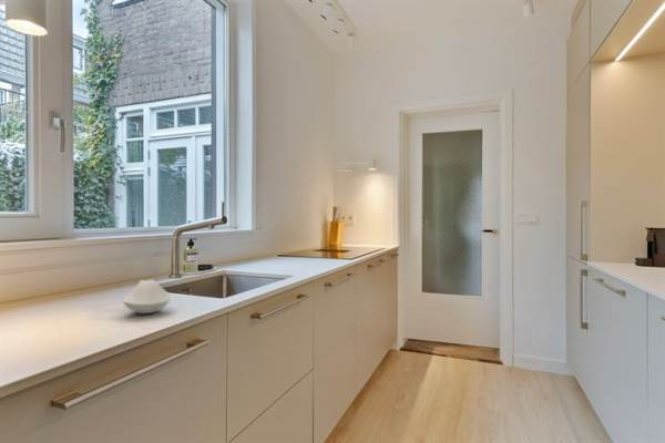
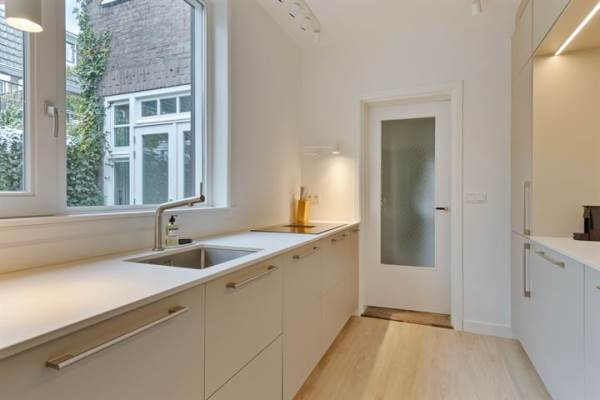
- spoon rest (146, 295)
